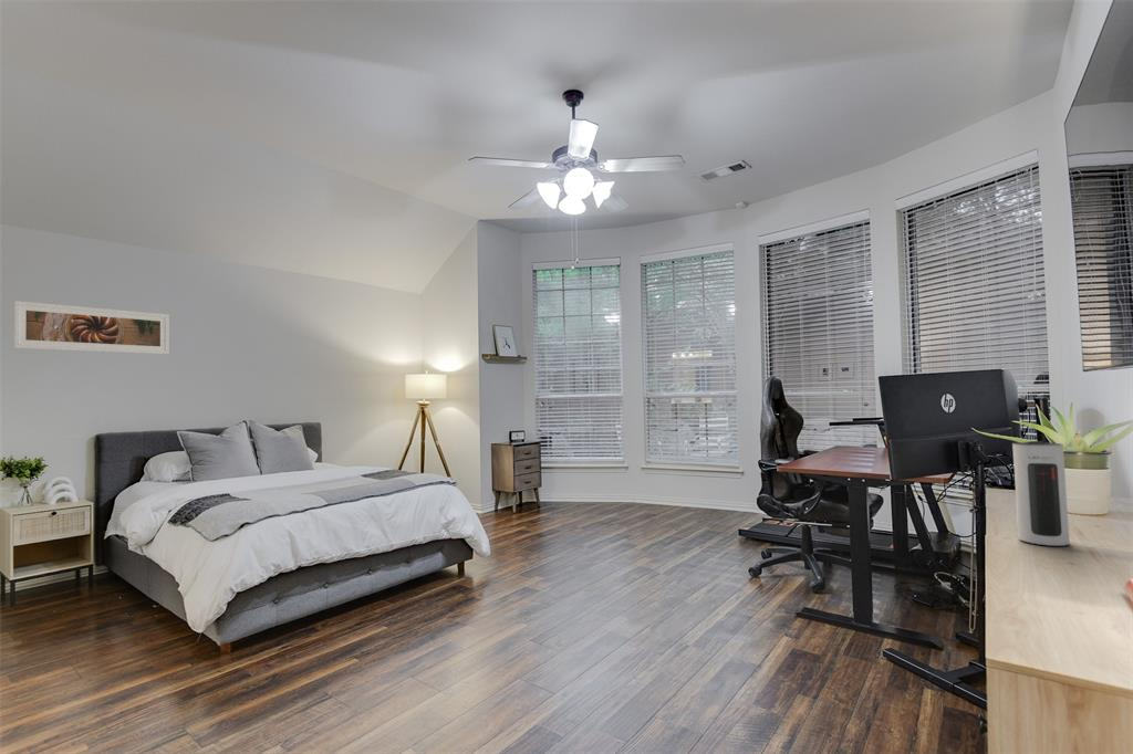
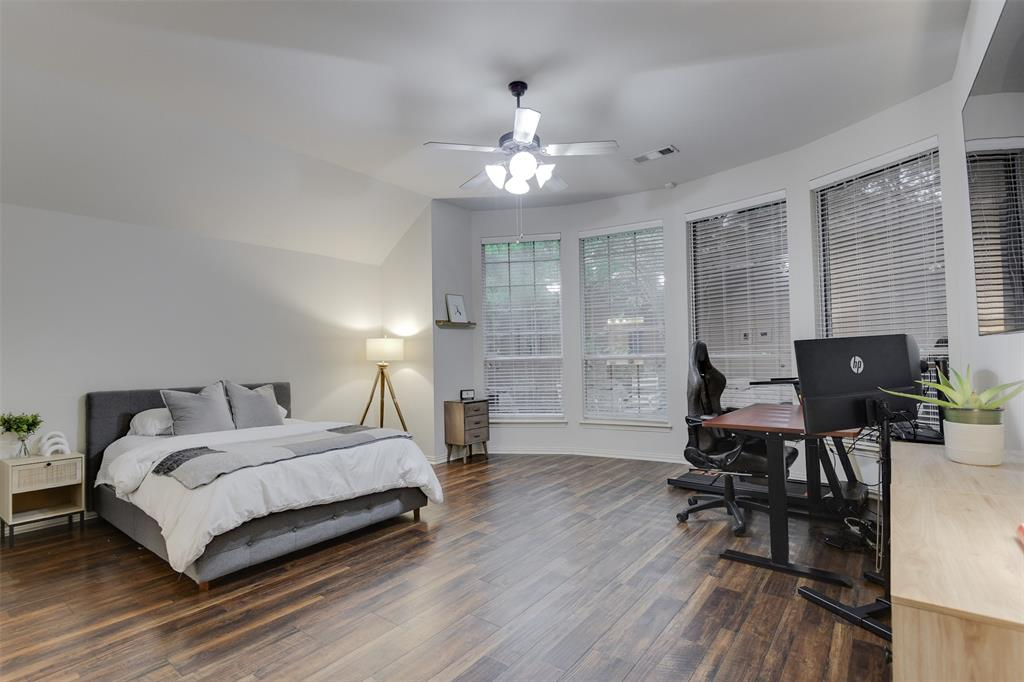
- speaker (1040, 491)
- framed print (97, 329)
